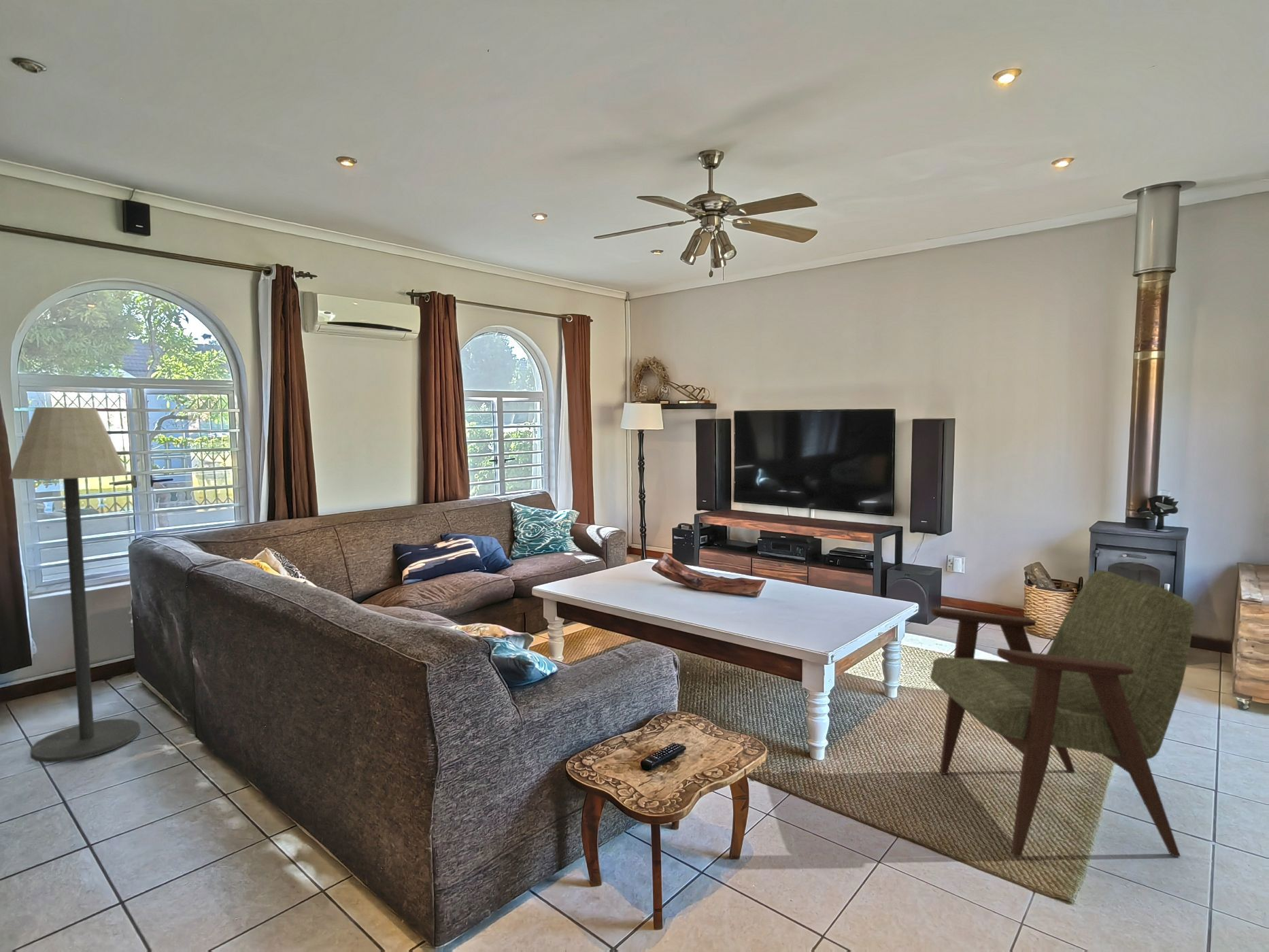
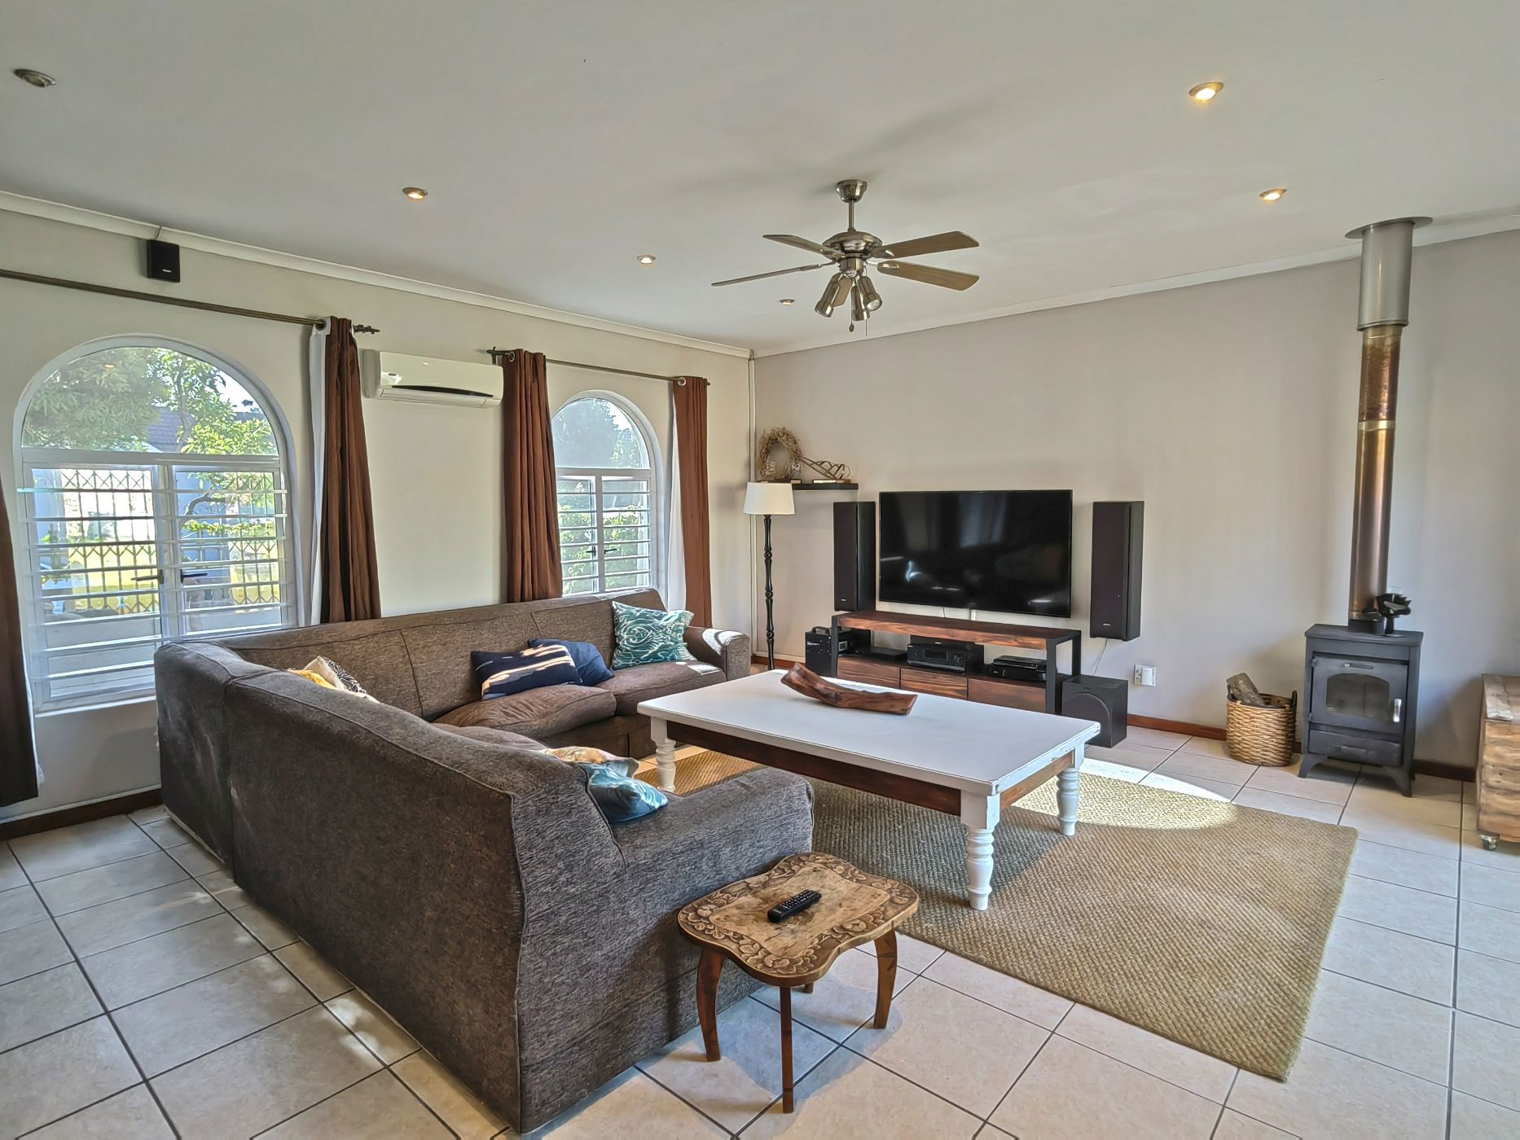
- floor lamp (77, 577)
- armchair (1049, 695)
